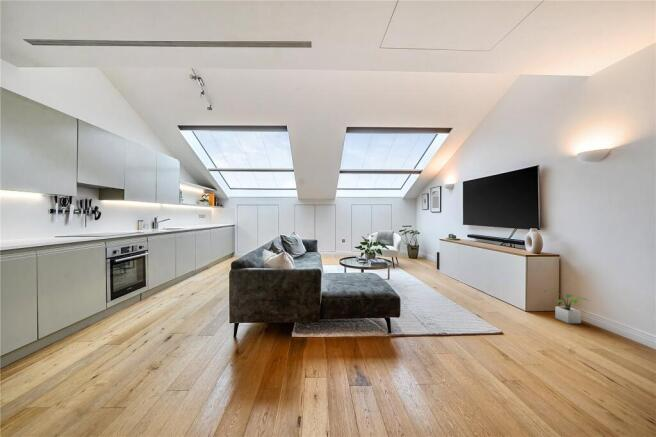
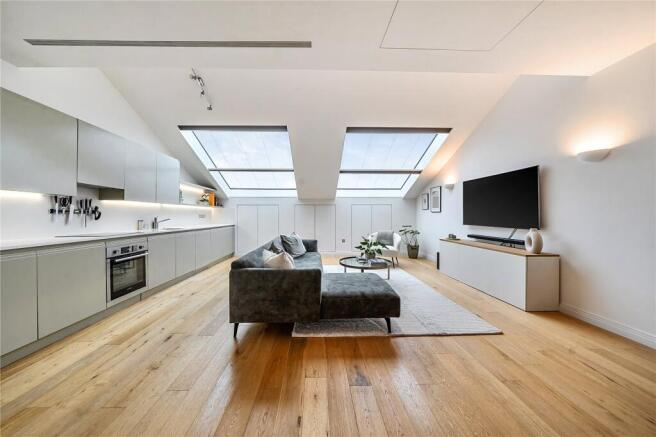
- potted plant (566, 306)
